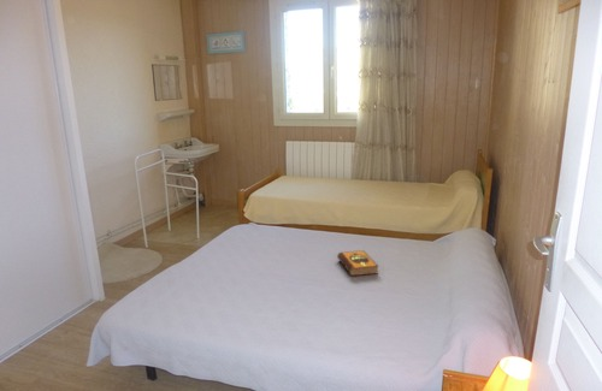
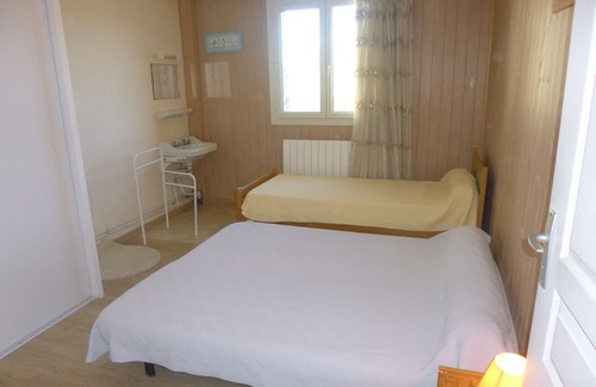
- hardback book (356, 262)
